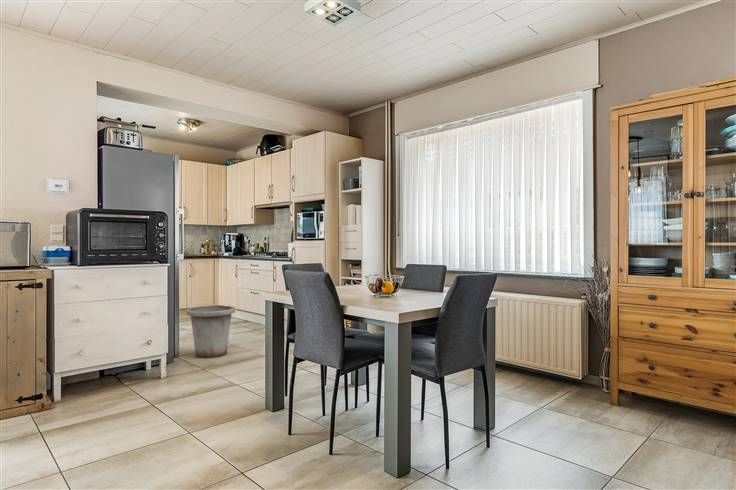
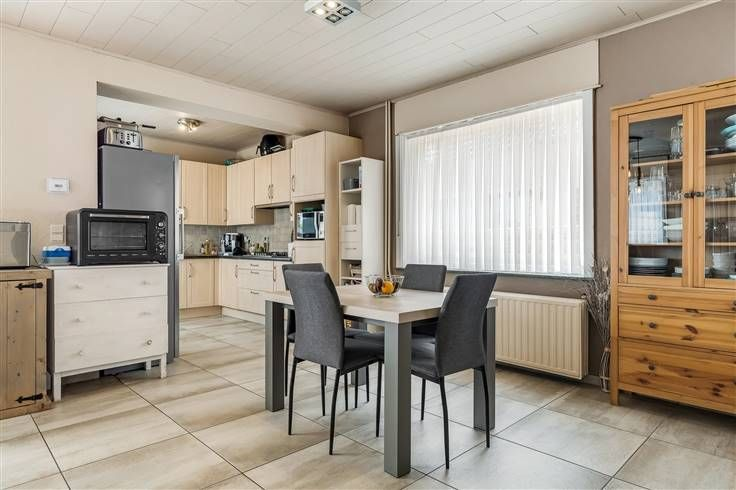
- trash can (211, 331)
